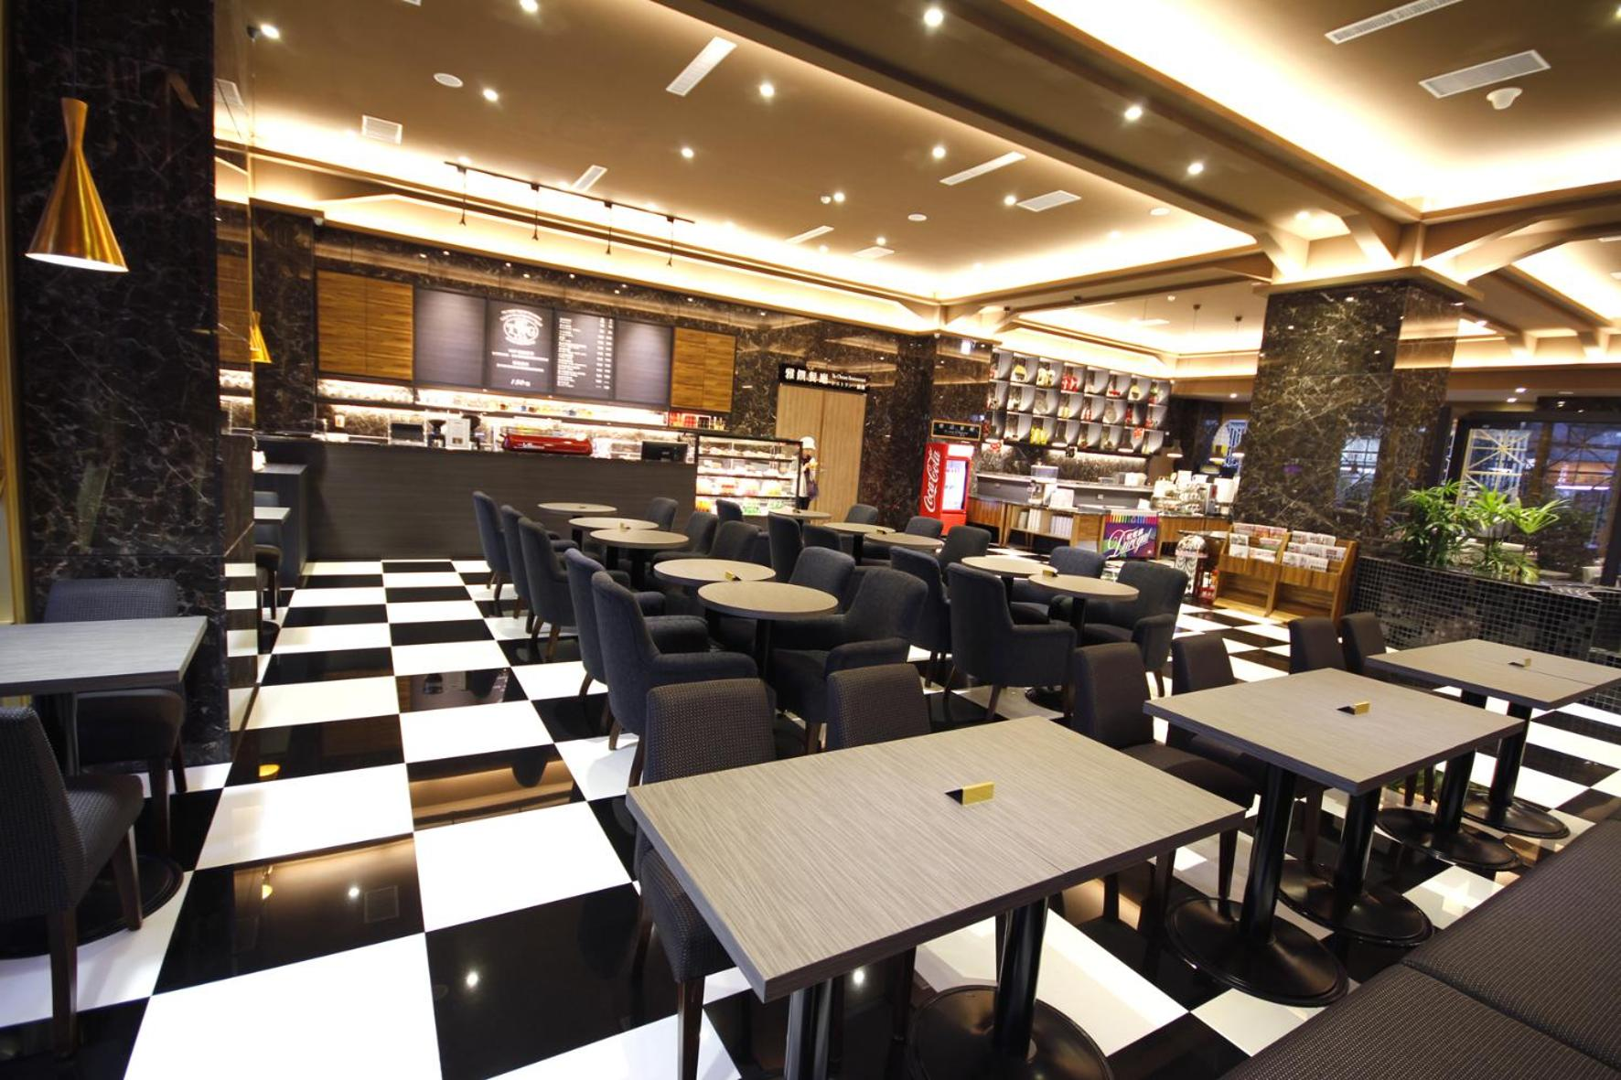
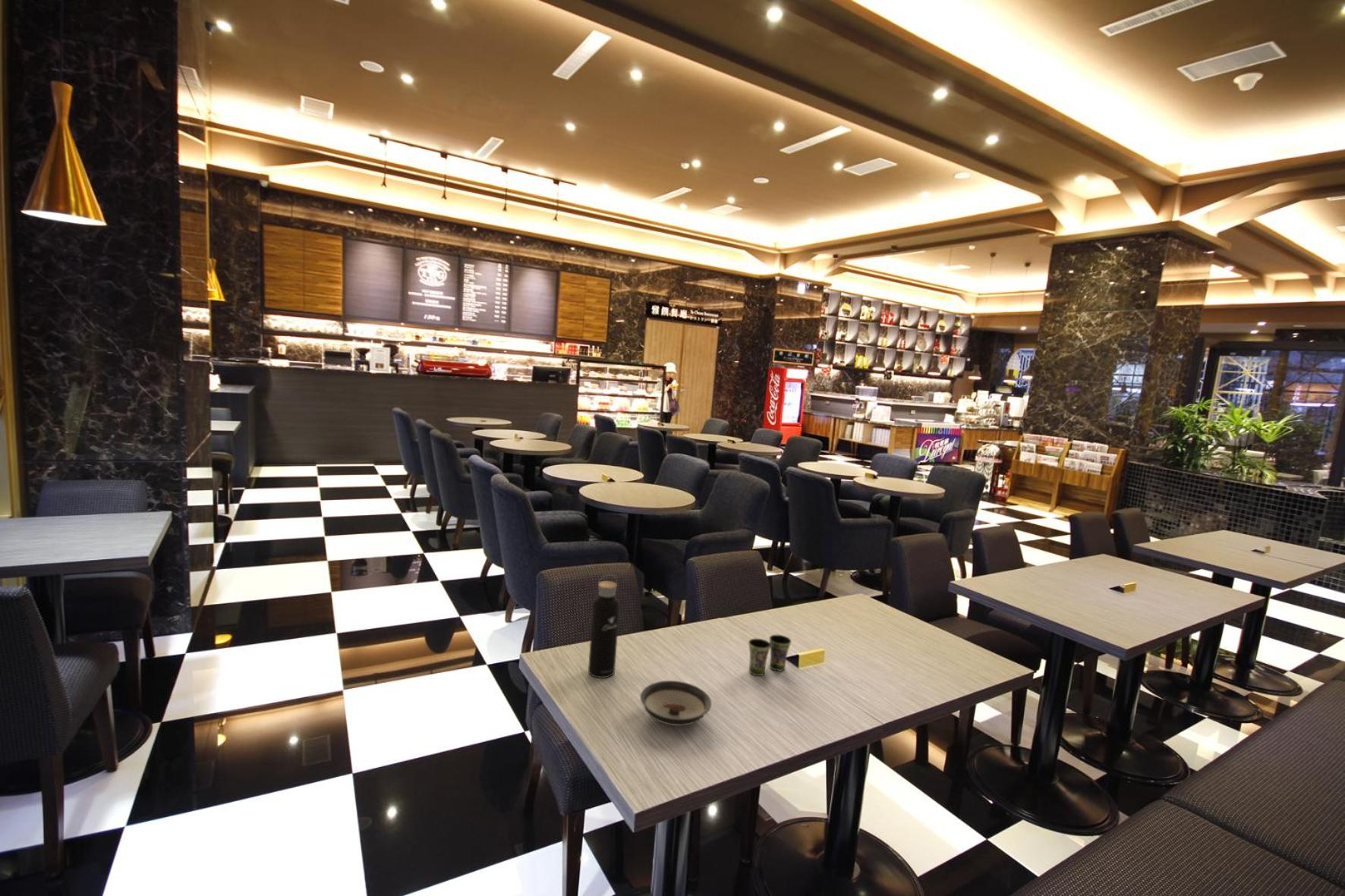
+ cup (767, 654)
+ water bottle (604, 624)
+ saucer (675, 706)
